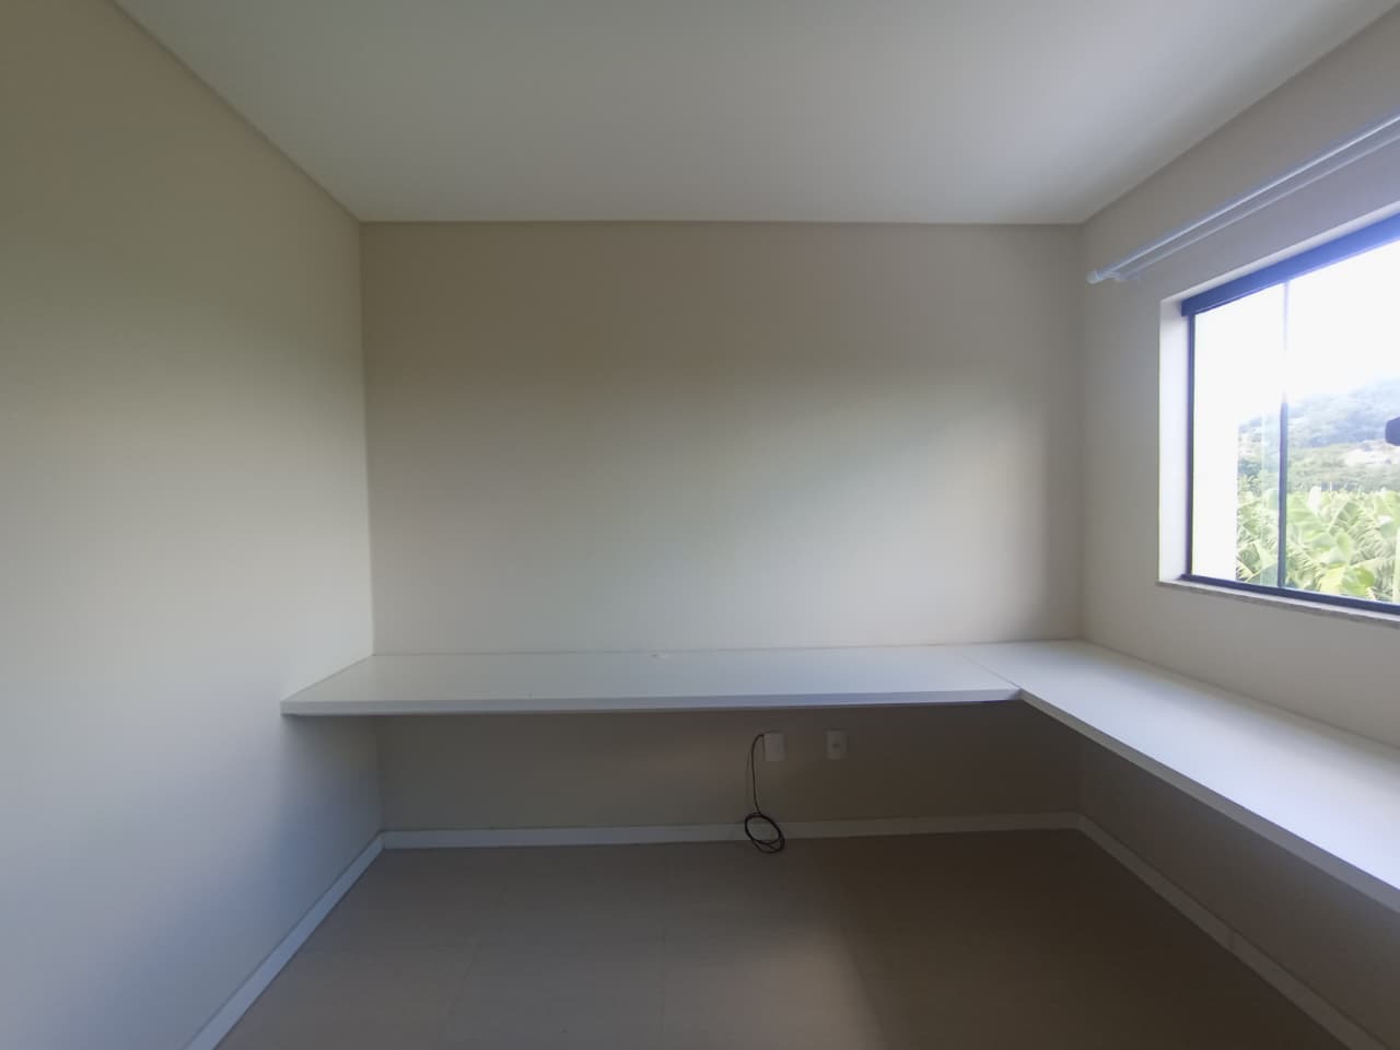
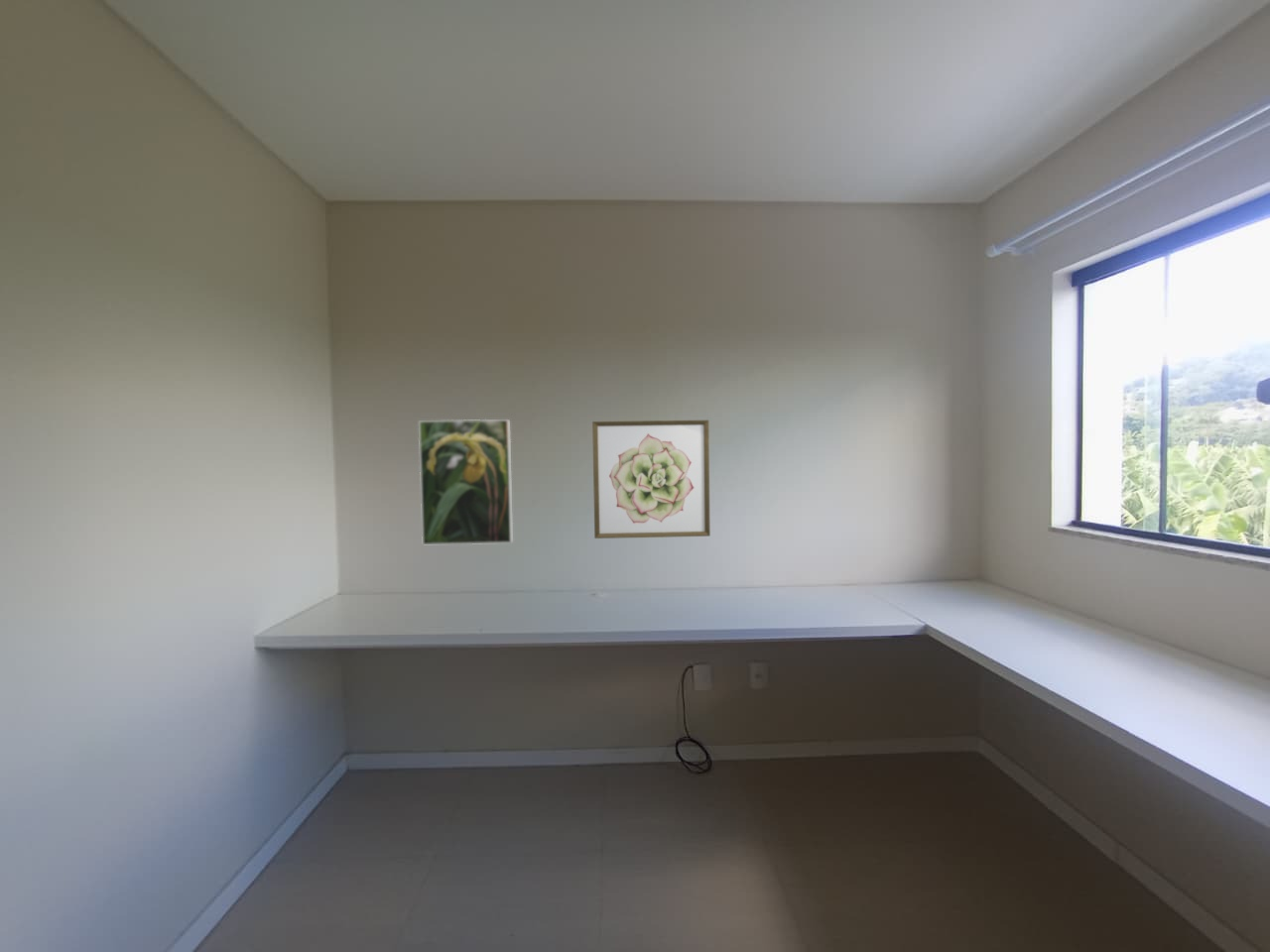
+ wall art (651, 479)
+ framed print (466, 482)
